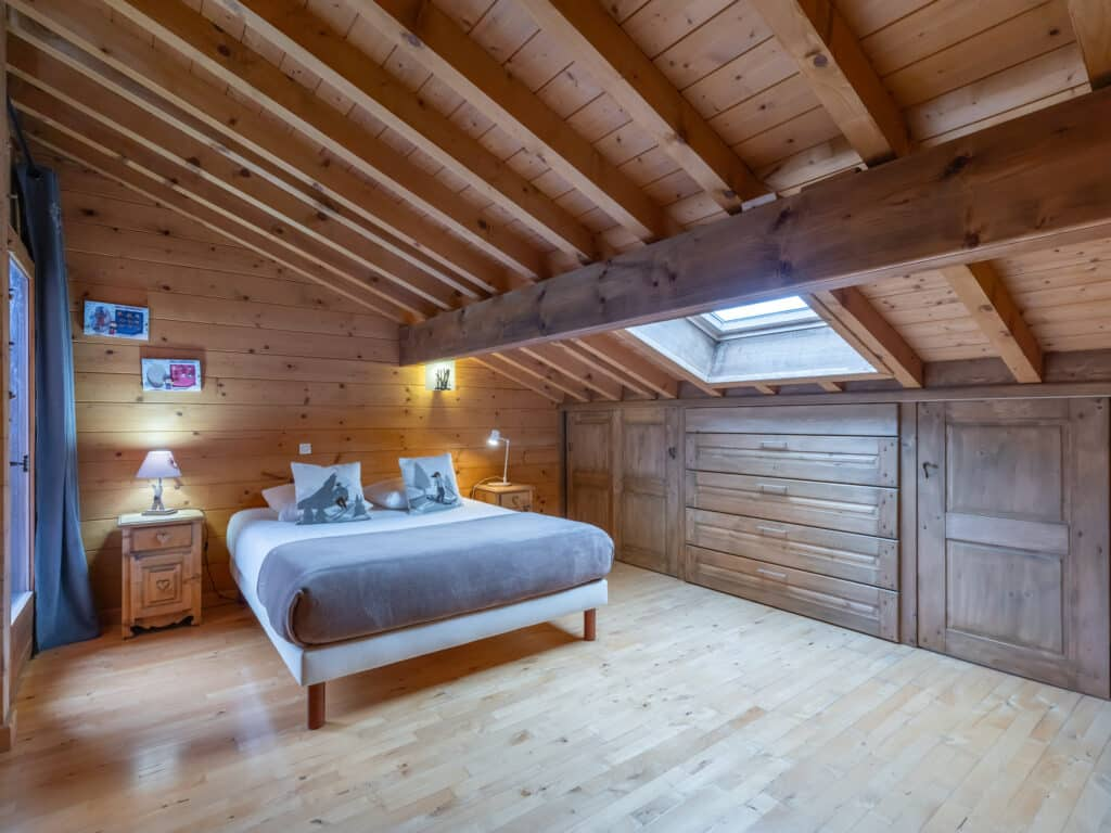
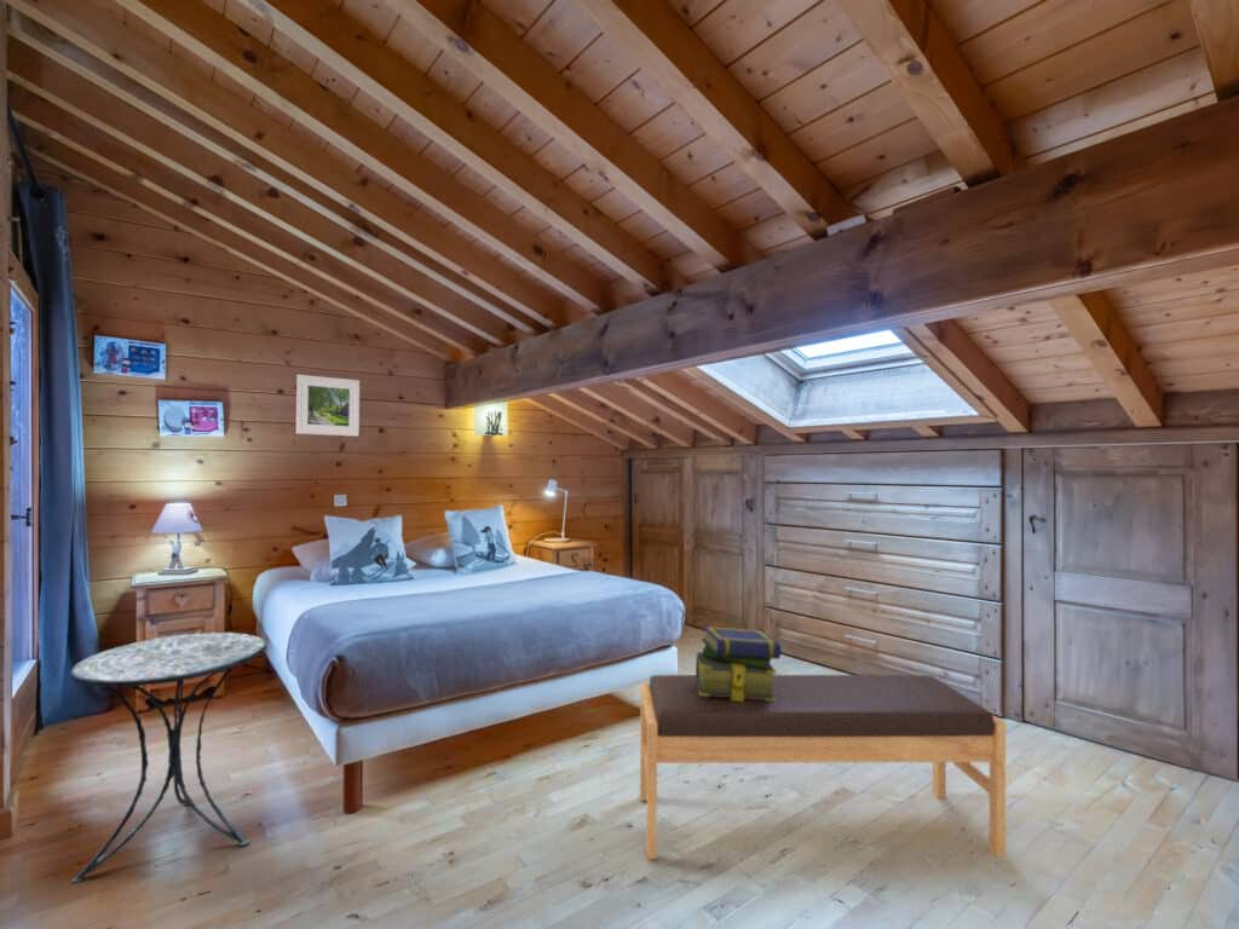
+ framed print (328, 405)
+ stack of books (736, 659)
+ bench (807, 756)
+ side table (173, 745)
